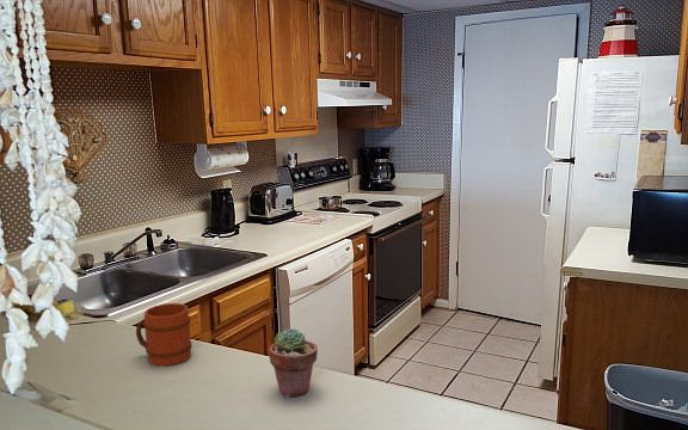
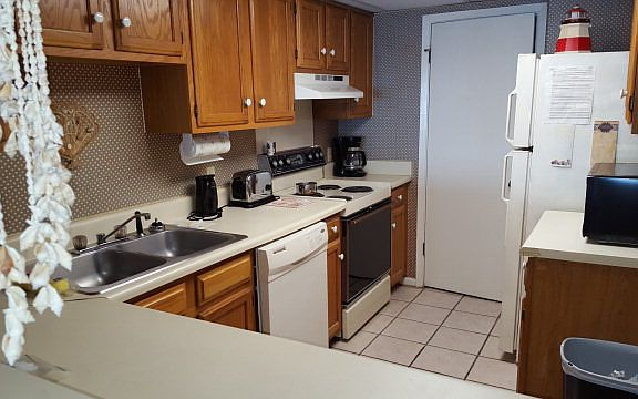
- potted succulent (293, 360)
- mug (162, 333)
